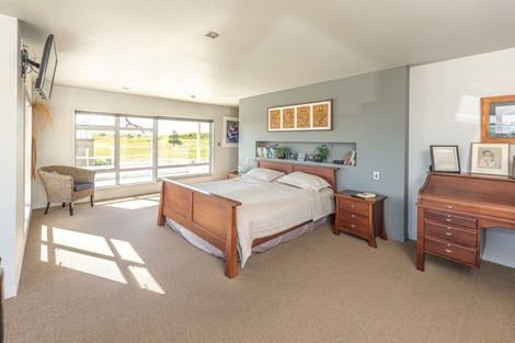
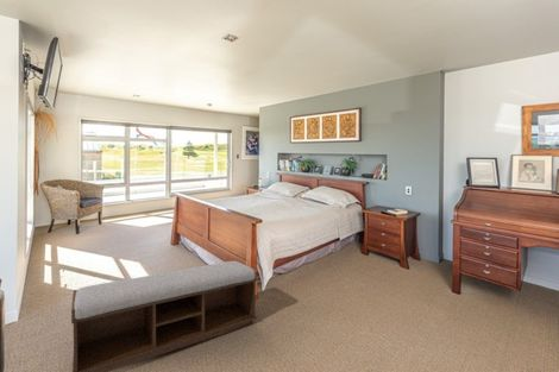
+ bench (174, 307)
